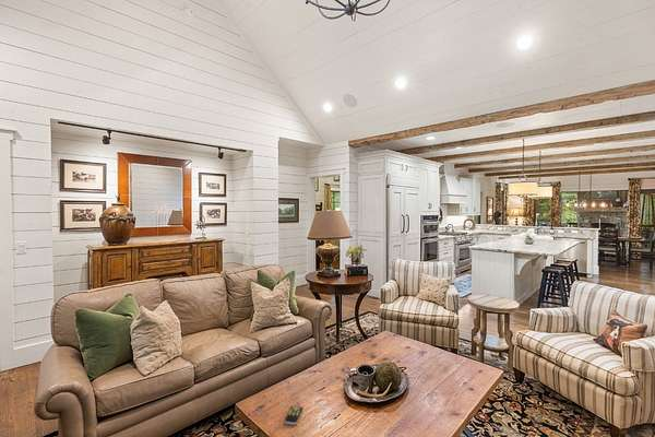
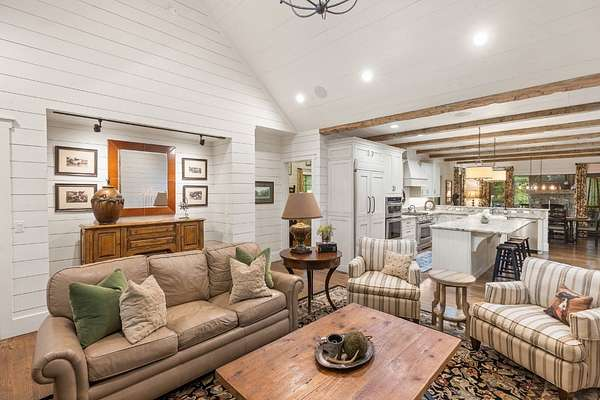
- remote control (294, 414)
